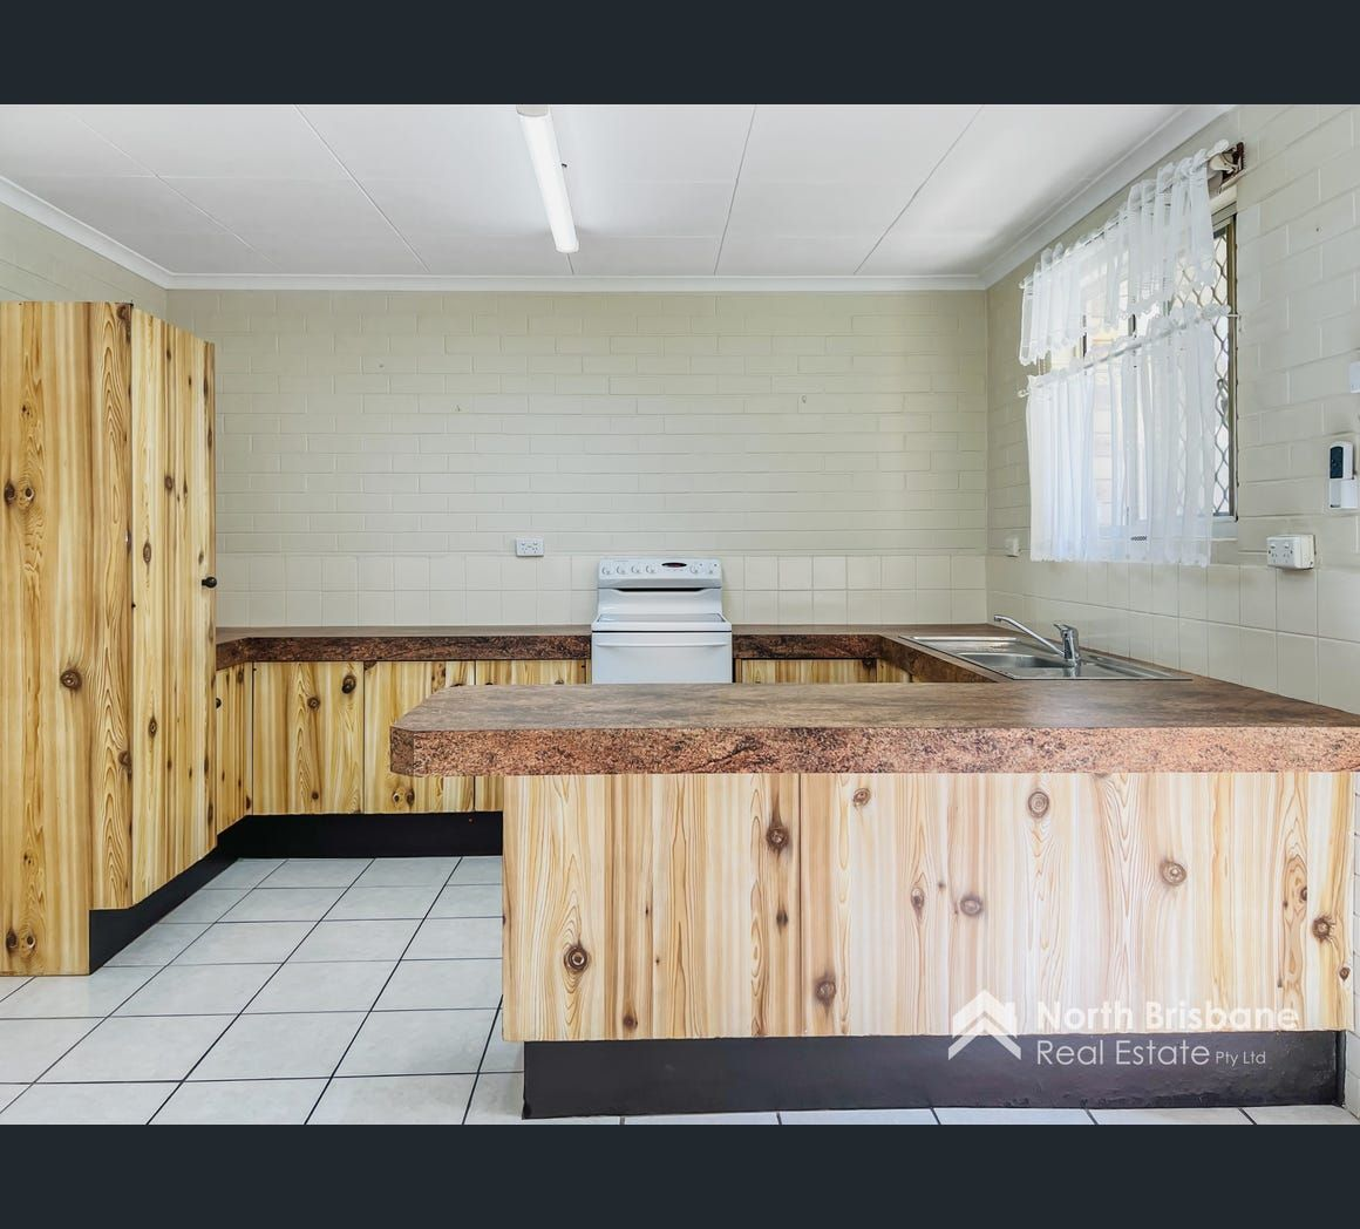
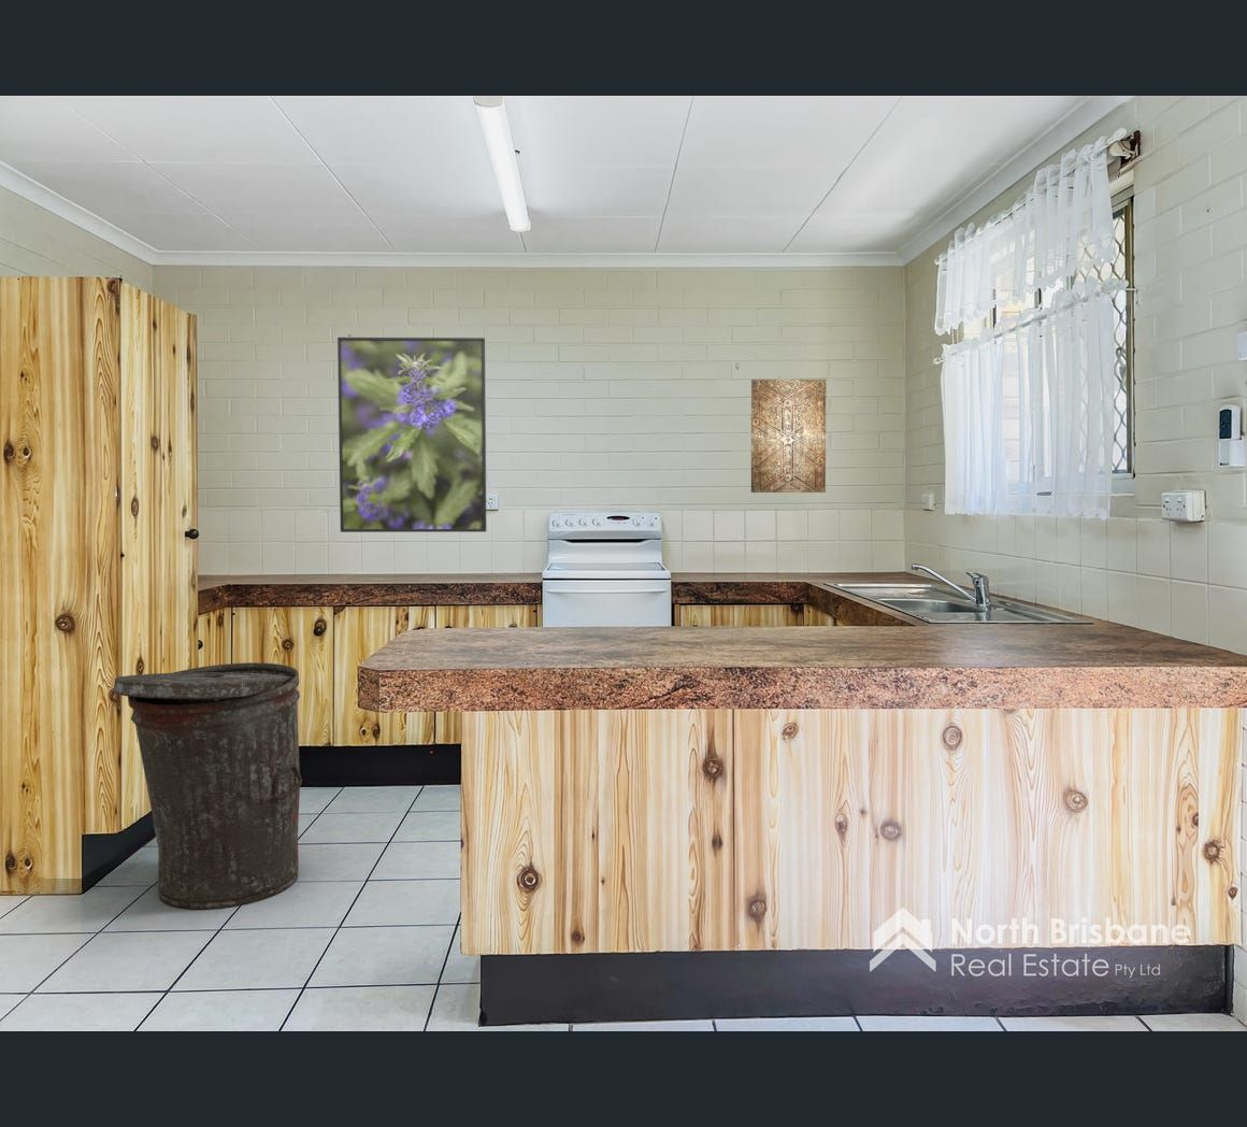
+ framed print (412, 435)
+ trash can (213, 779)
+ wall art (788, 436)
